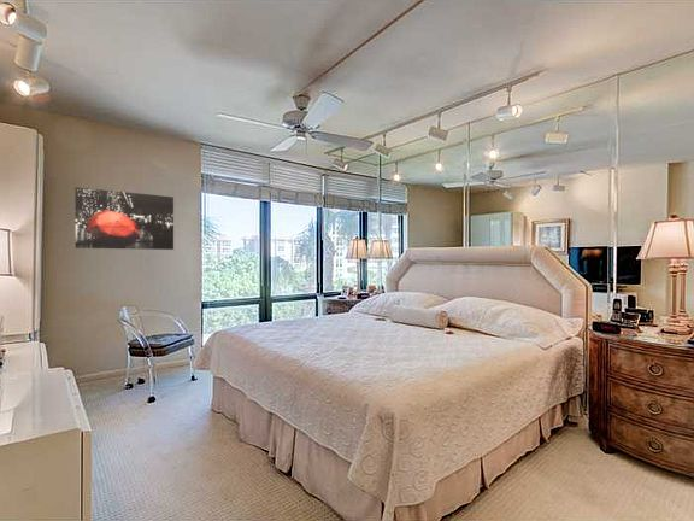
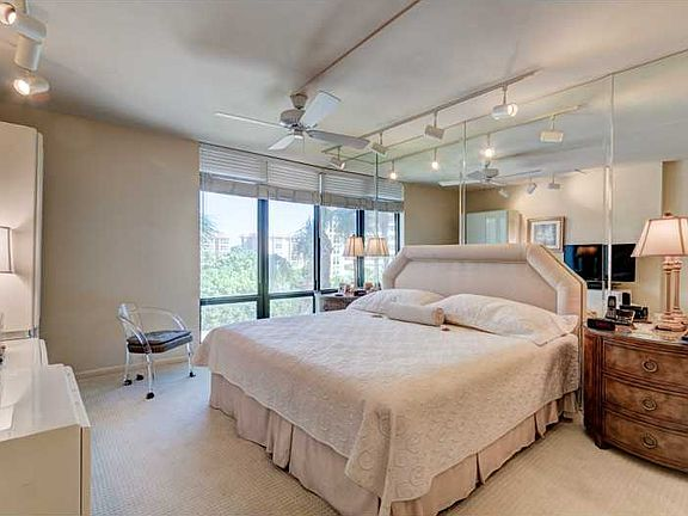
- wall art (128, 221)
